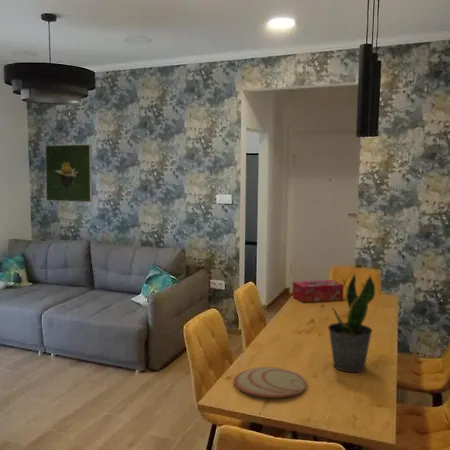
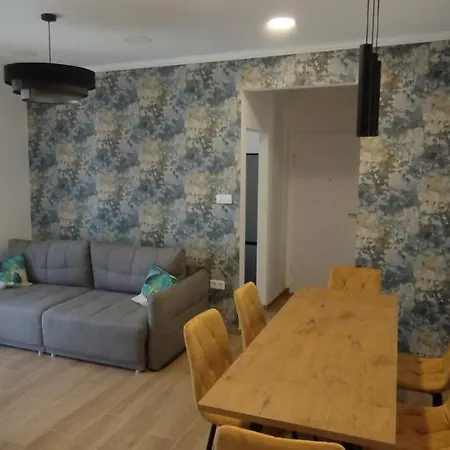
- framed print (68, 173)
- potted plant (350, 320)
- tissue box (317, 290)
- plate (269, 379)
